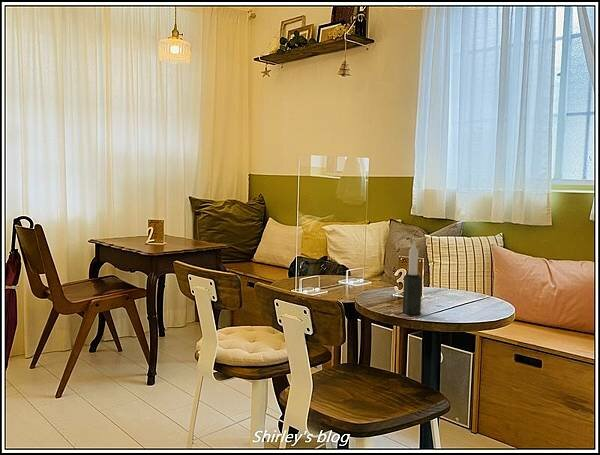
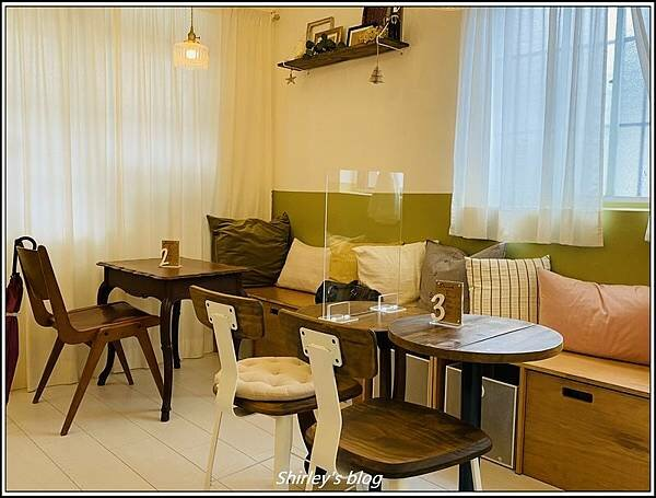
- candle (412, 277)
